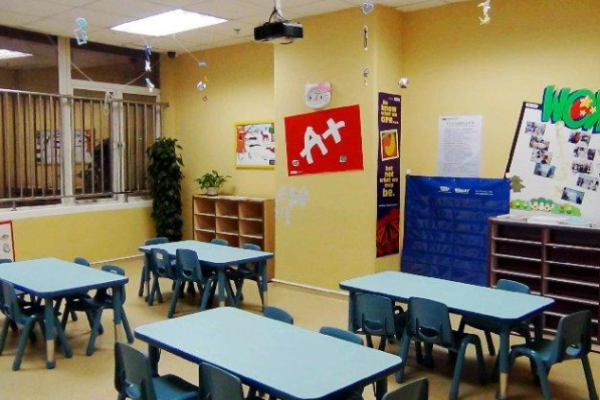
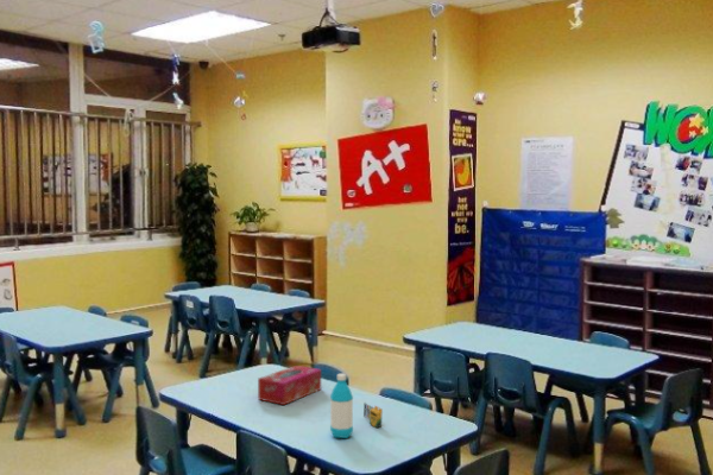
+ tissue box (290, 384)
+ water bottle (341, 405)
+ crayon (372, 413)
